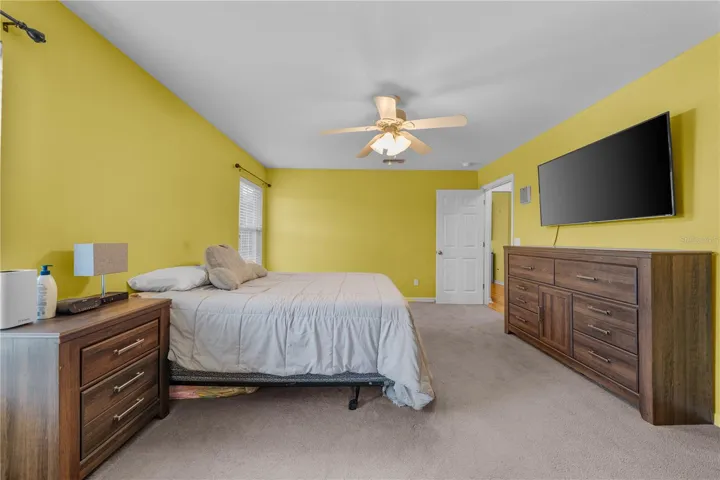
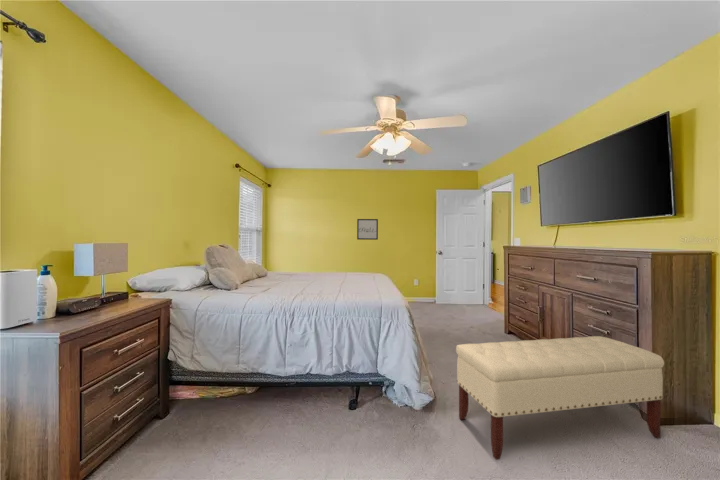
+ bench (554, 387)
+ wall art (367, 229)
